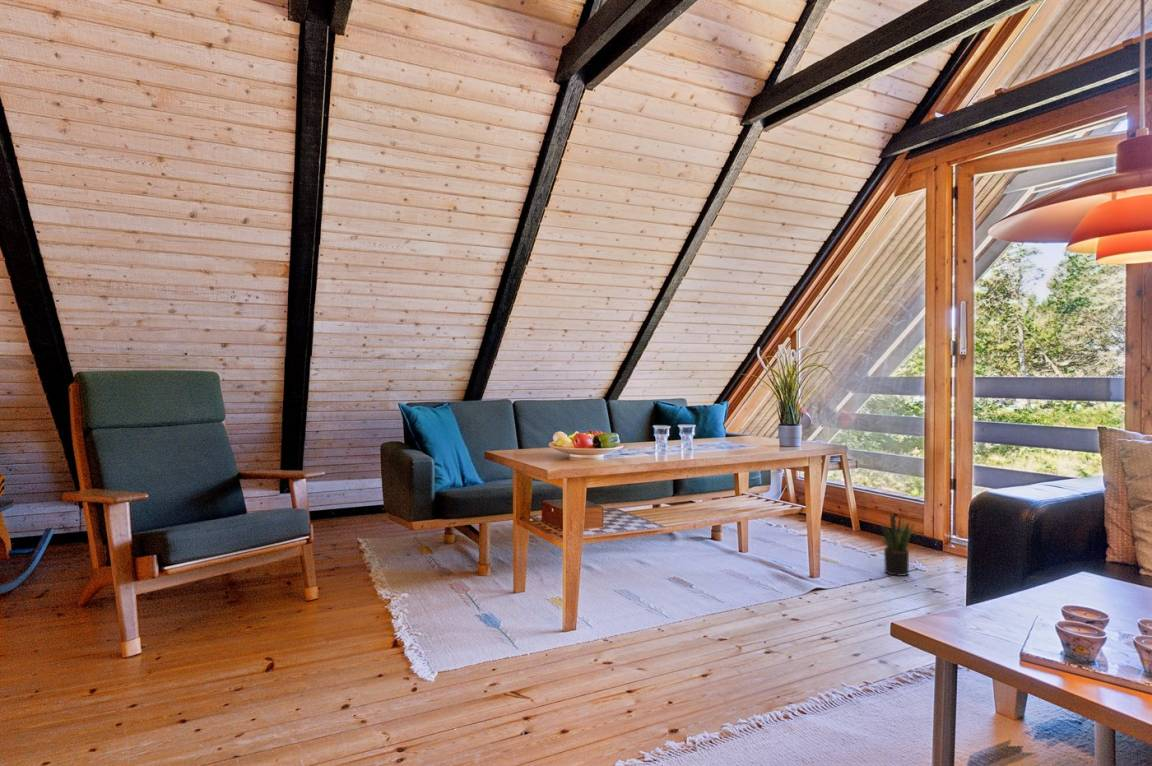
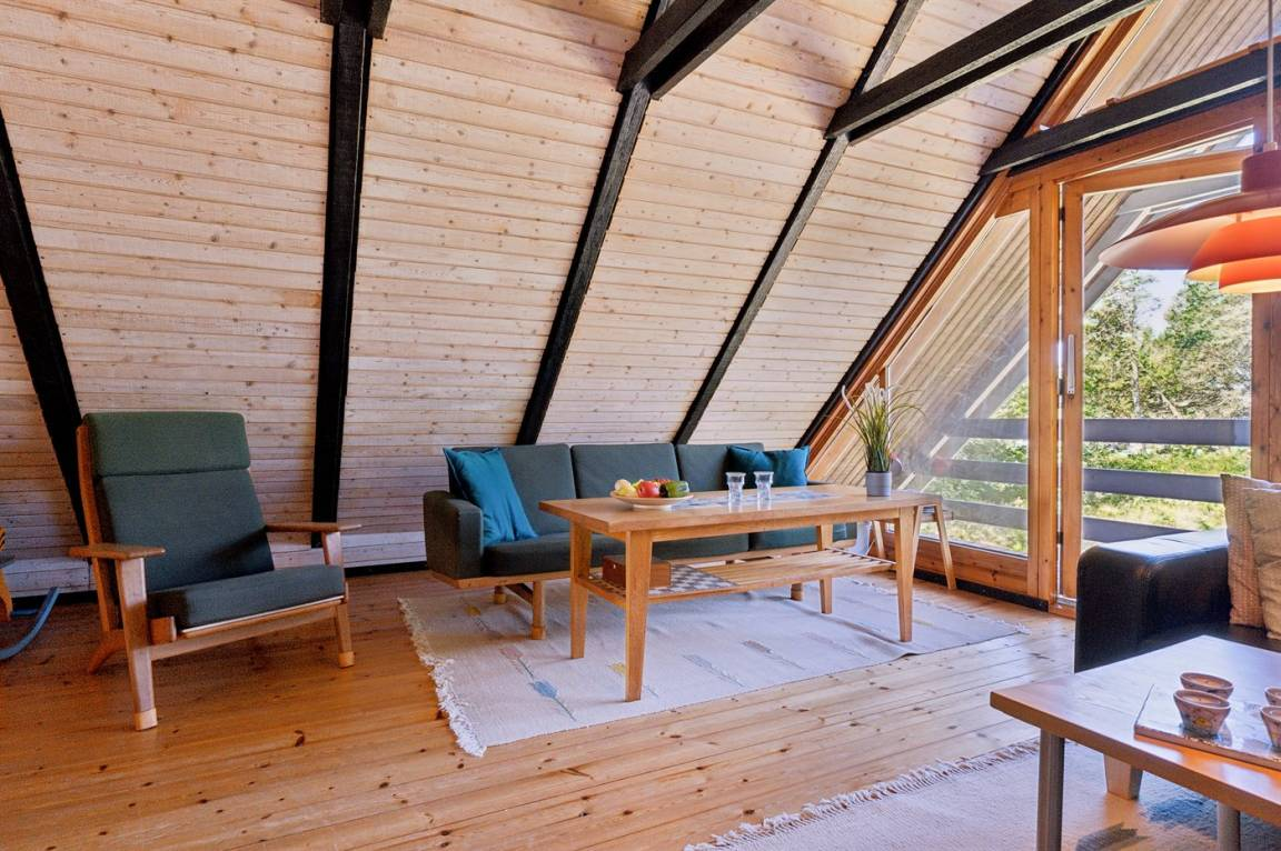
- potted plant (898, 542)
